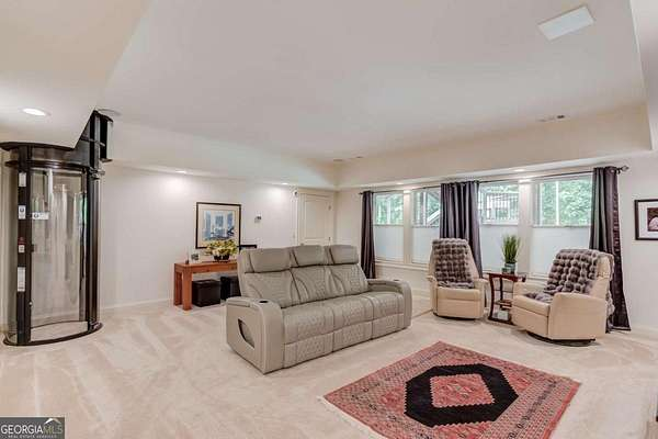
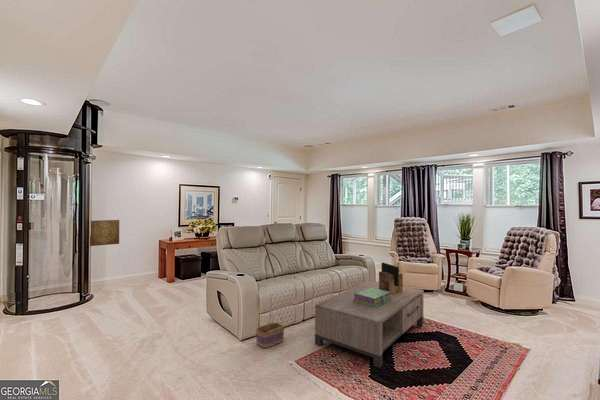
+ stack of books (372, 296)
+ decorative box (390, 277)
+ coffee table (373, 315)
+ wall art (105, 232)
+ basket (270, 327)
